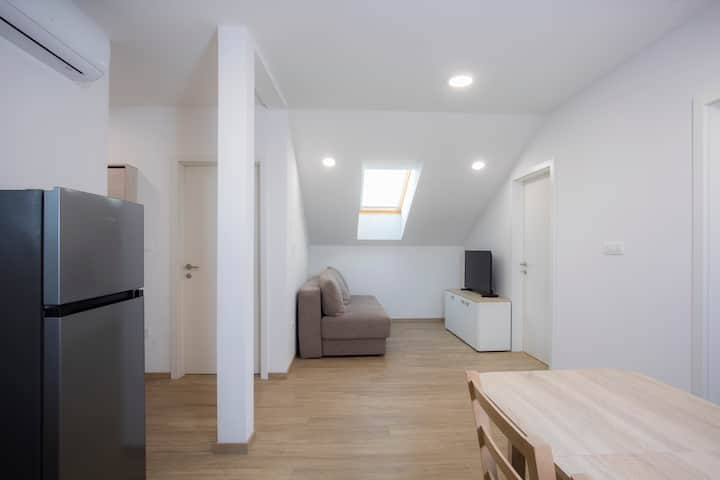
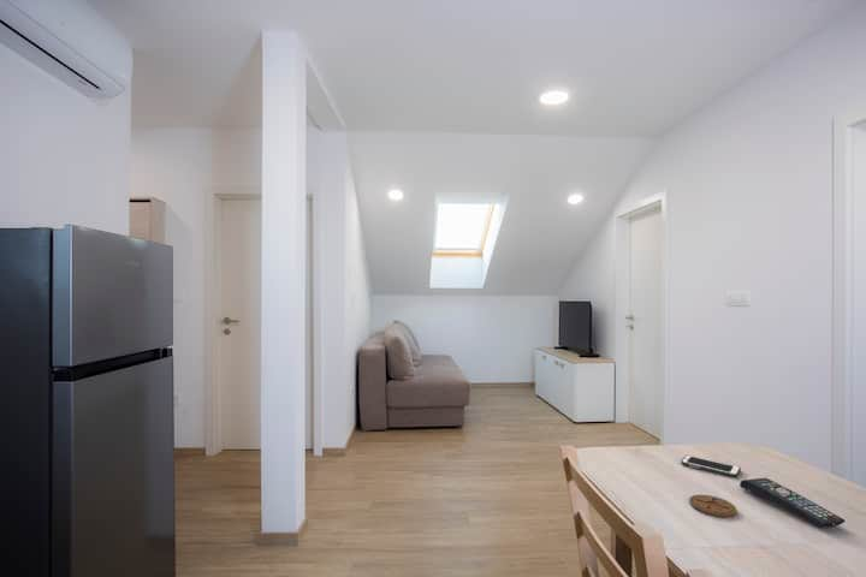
+ cell phone (710, 465)
+ remote control (787, 499)
+ coaster (712, 505)
